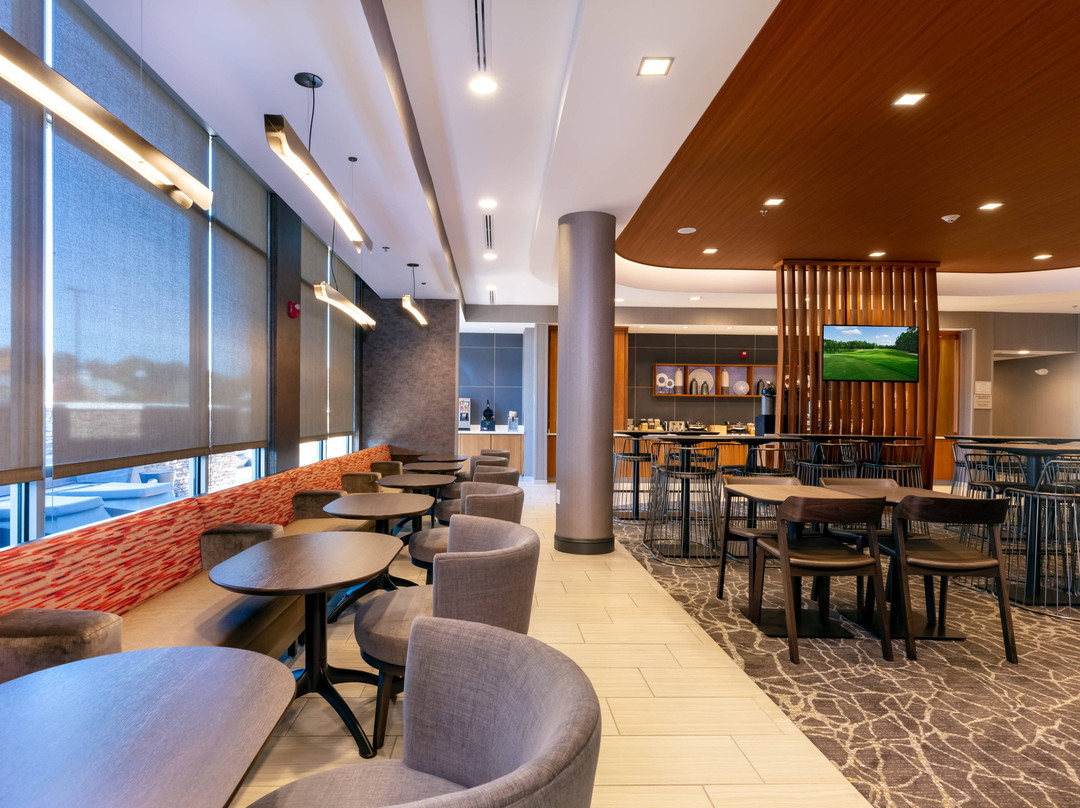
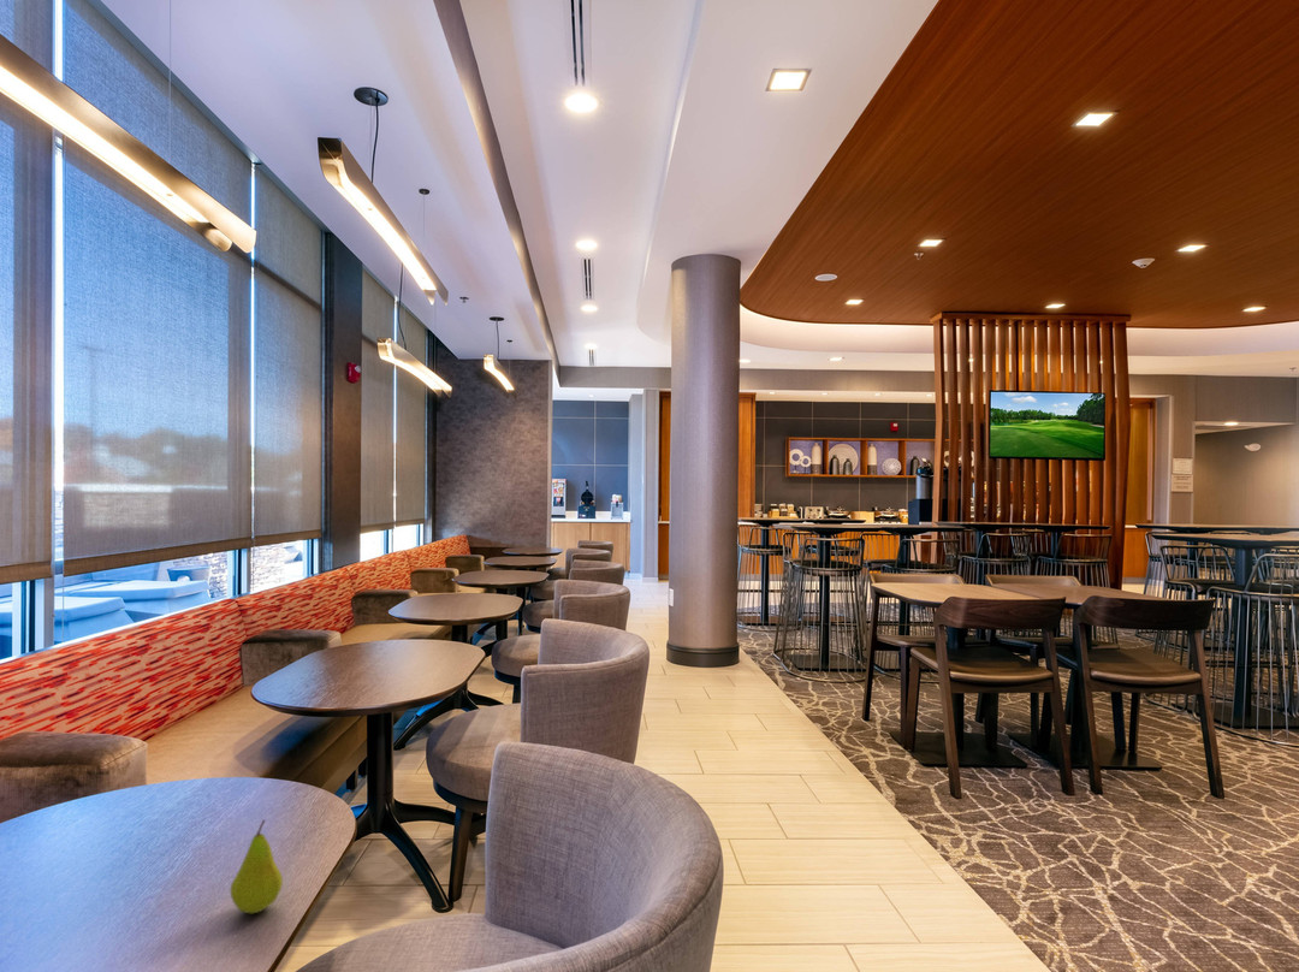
+ fruit (256, 864)
